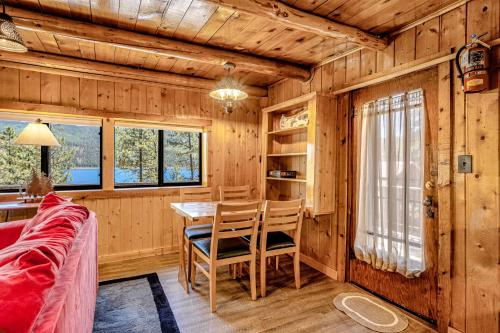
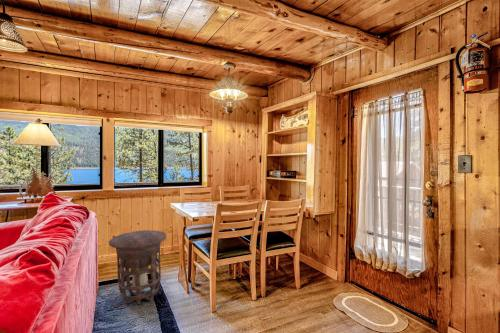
+ side table (138, 267)
